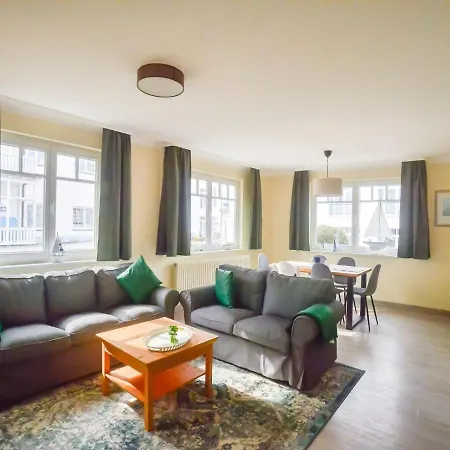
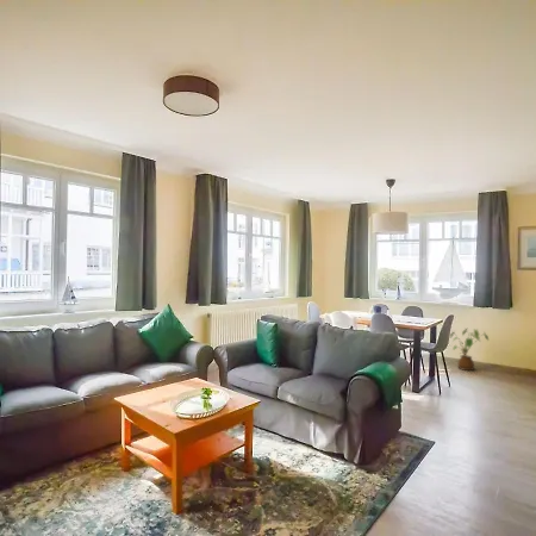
+ house plant (468, 349)
